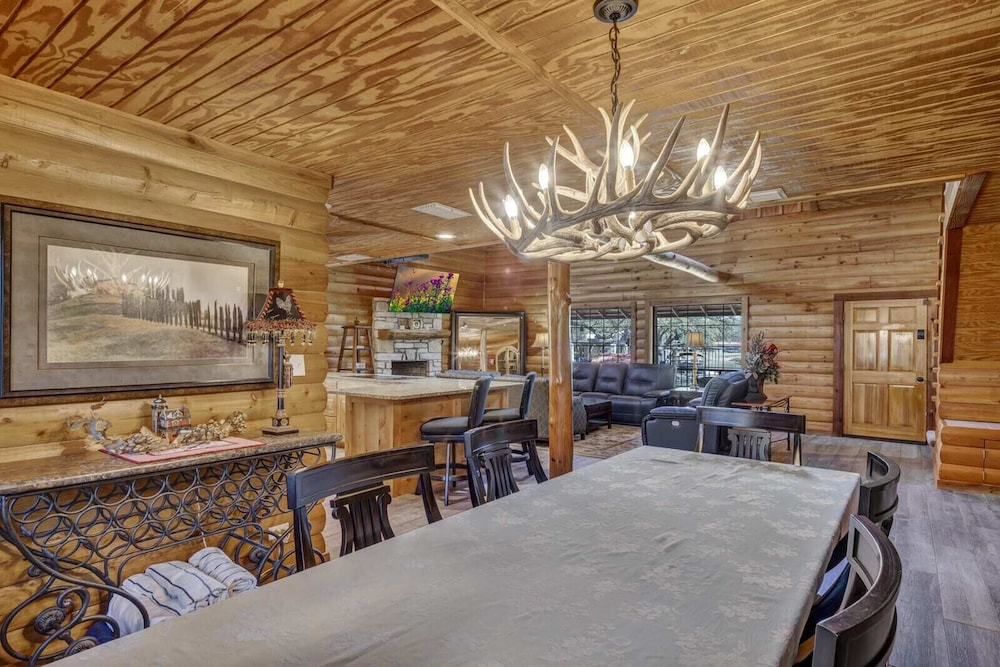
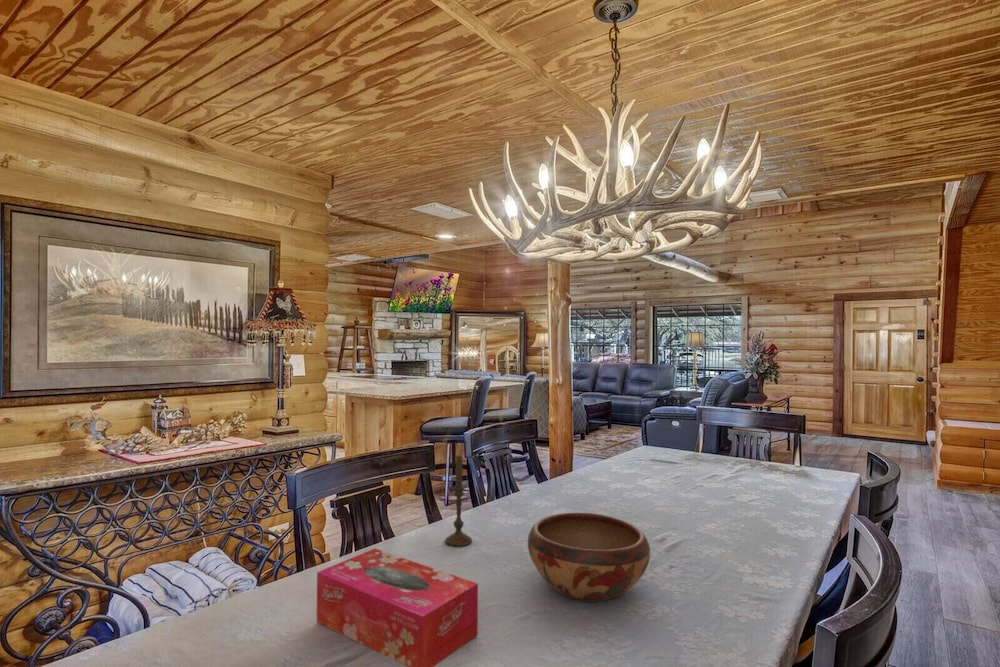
+ tissue box (395, 603)
+ decorative bowl (587, 557)
+ candle (458, 497)
